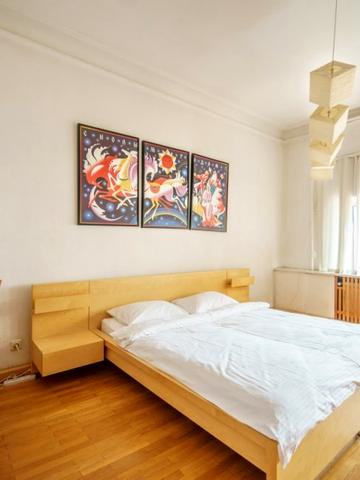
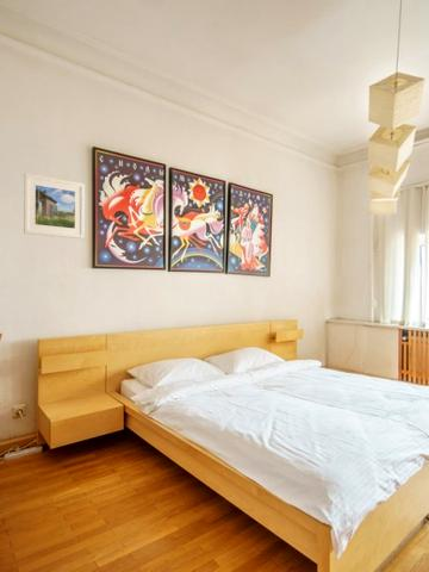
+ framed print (55, 207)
